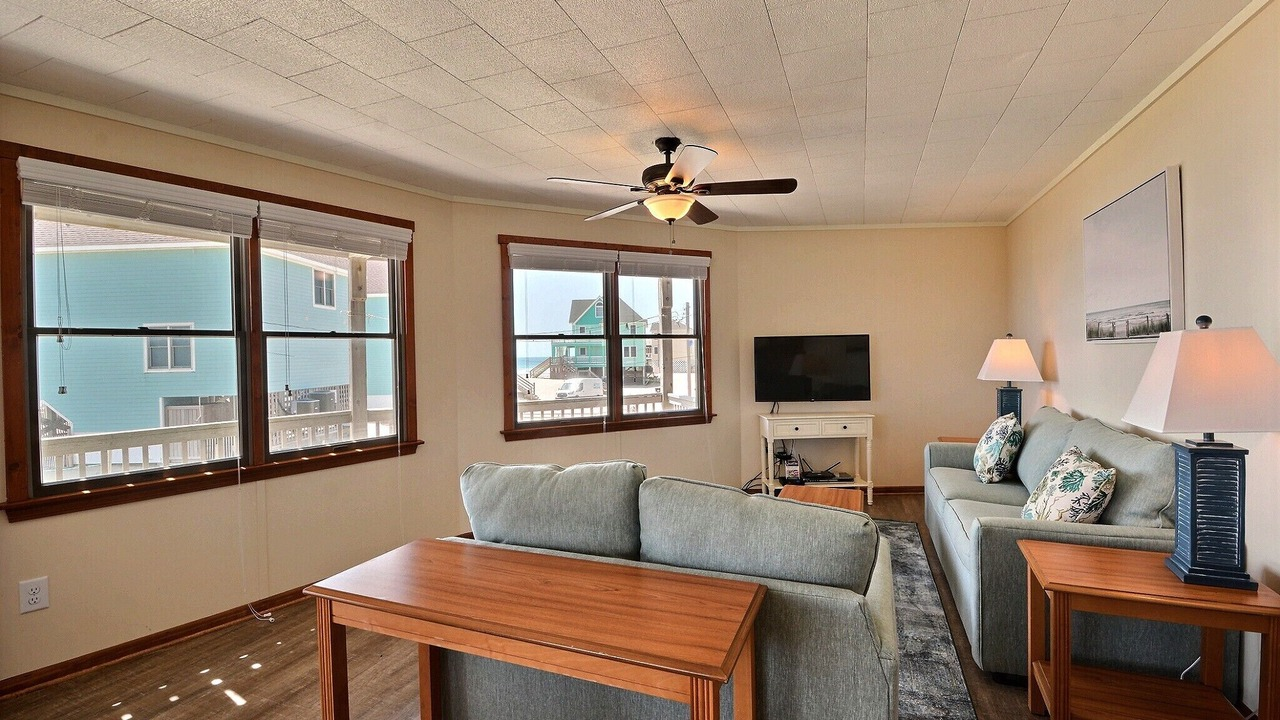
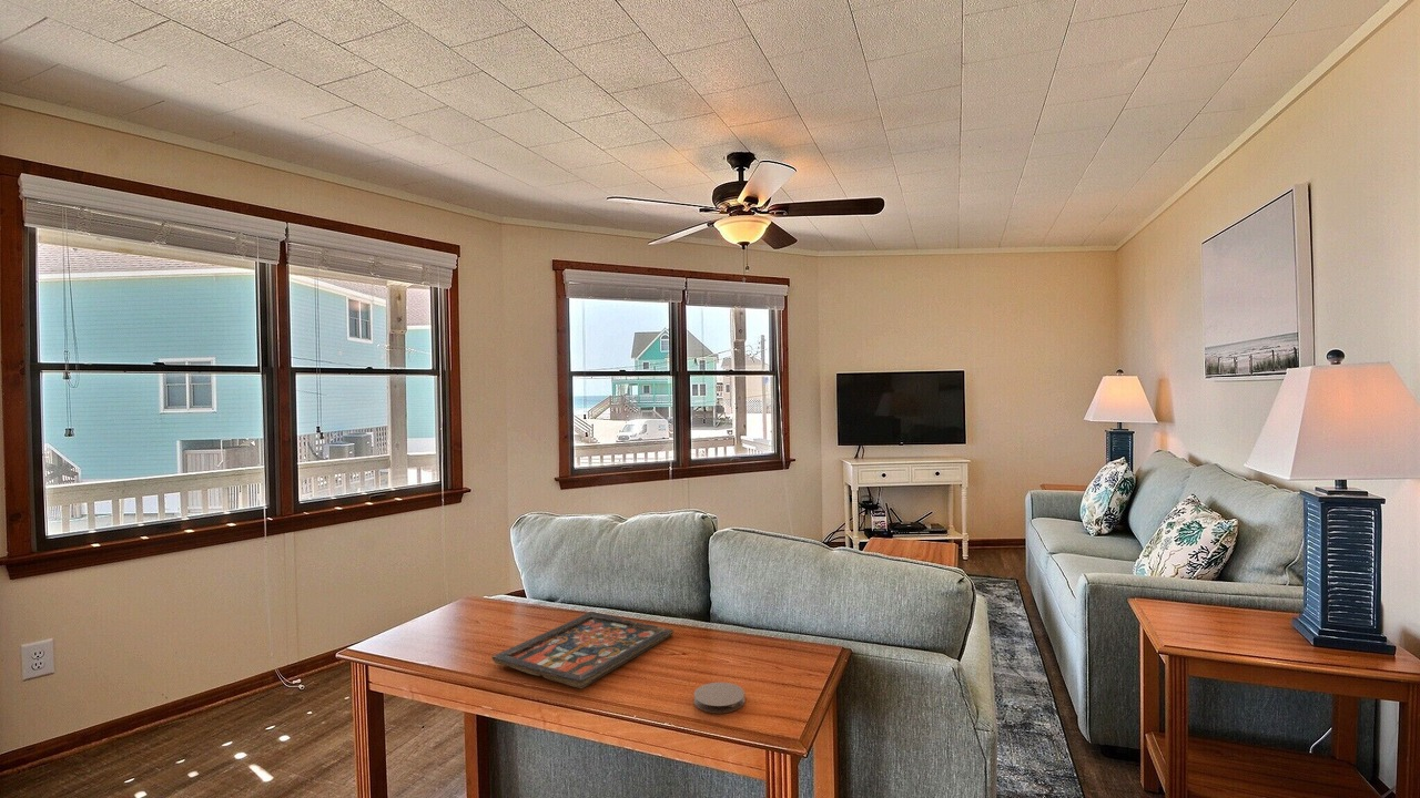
+ coaster (719, 696)
+ board game (588, 644)
